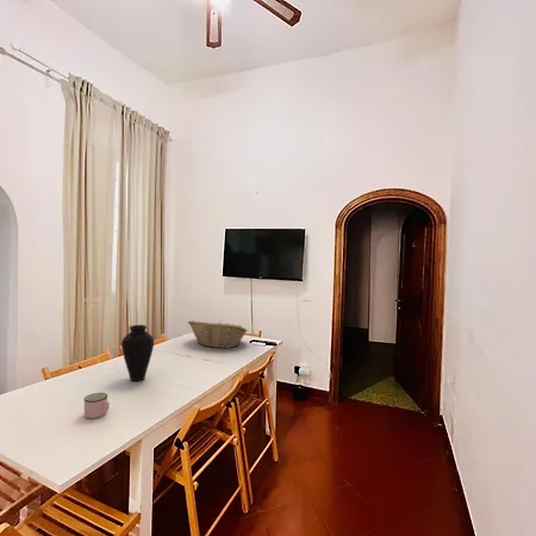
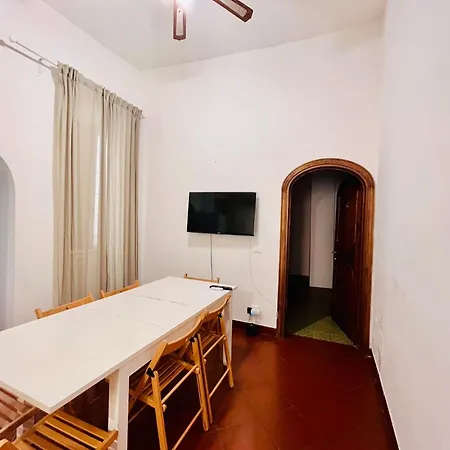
- fruit basket (217, 330)
- vase (137, 353)
- mug (98, 405)
